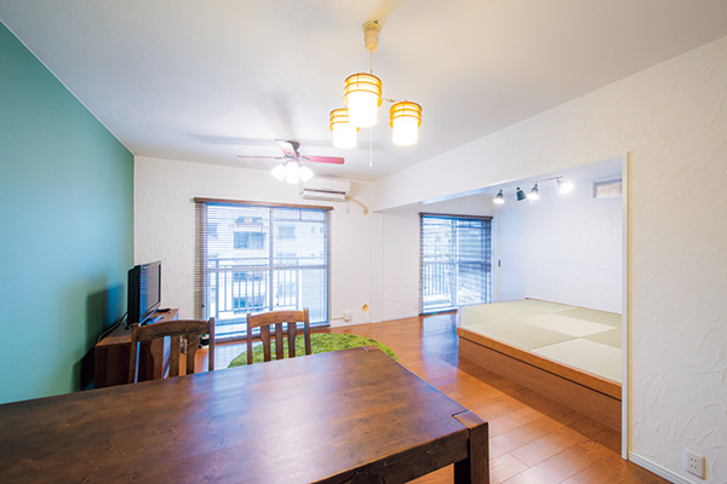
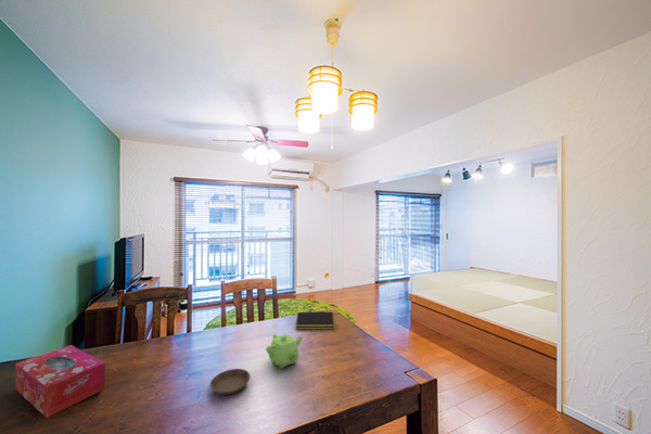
+ teapot (285, 348)
+ saucer (230, 382)
+ tissue box (60, 375)
+ notepad (315, 320)
